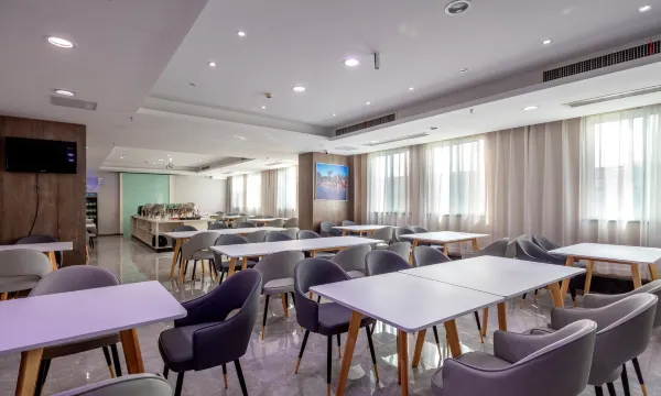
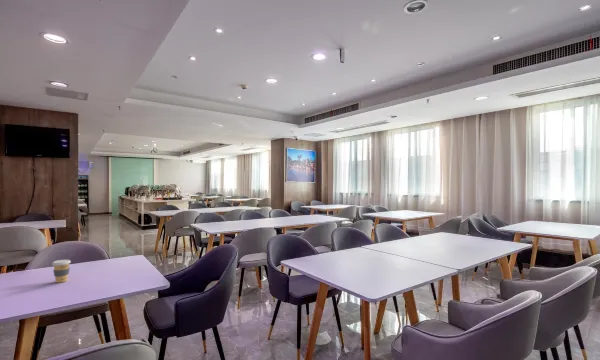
+ coffee cup (61, 271)
